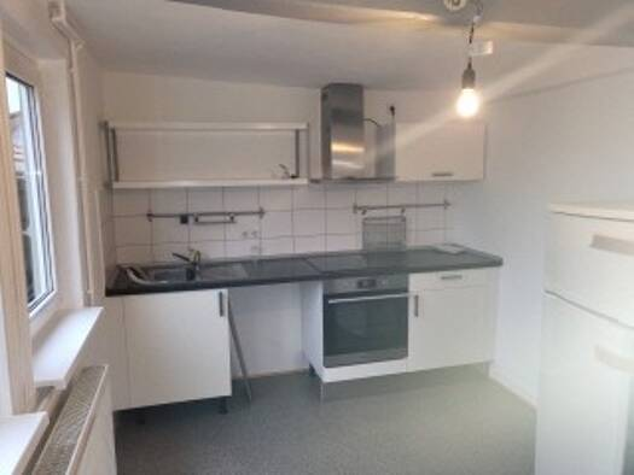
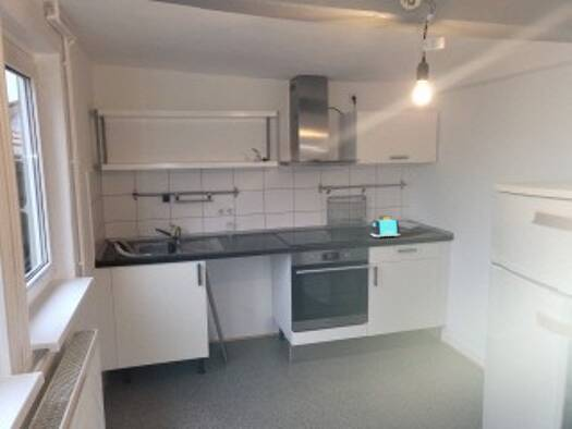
+ toaster (385, 226)
